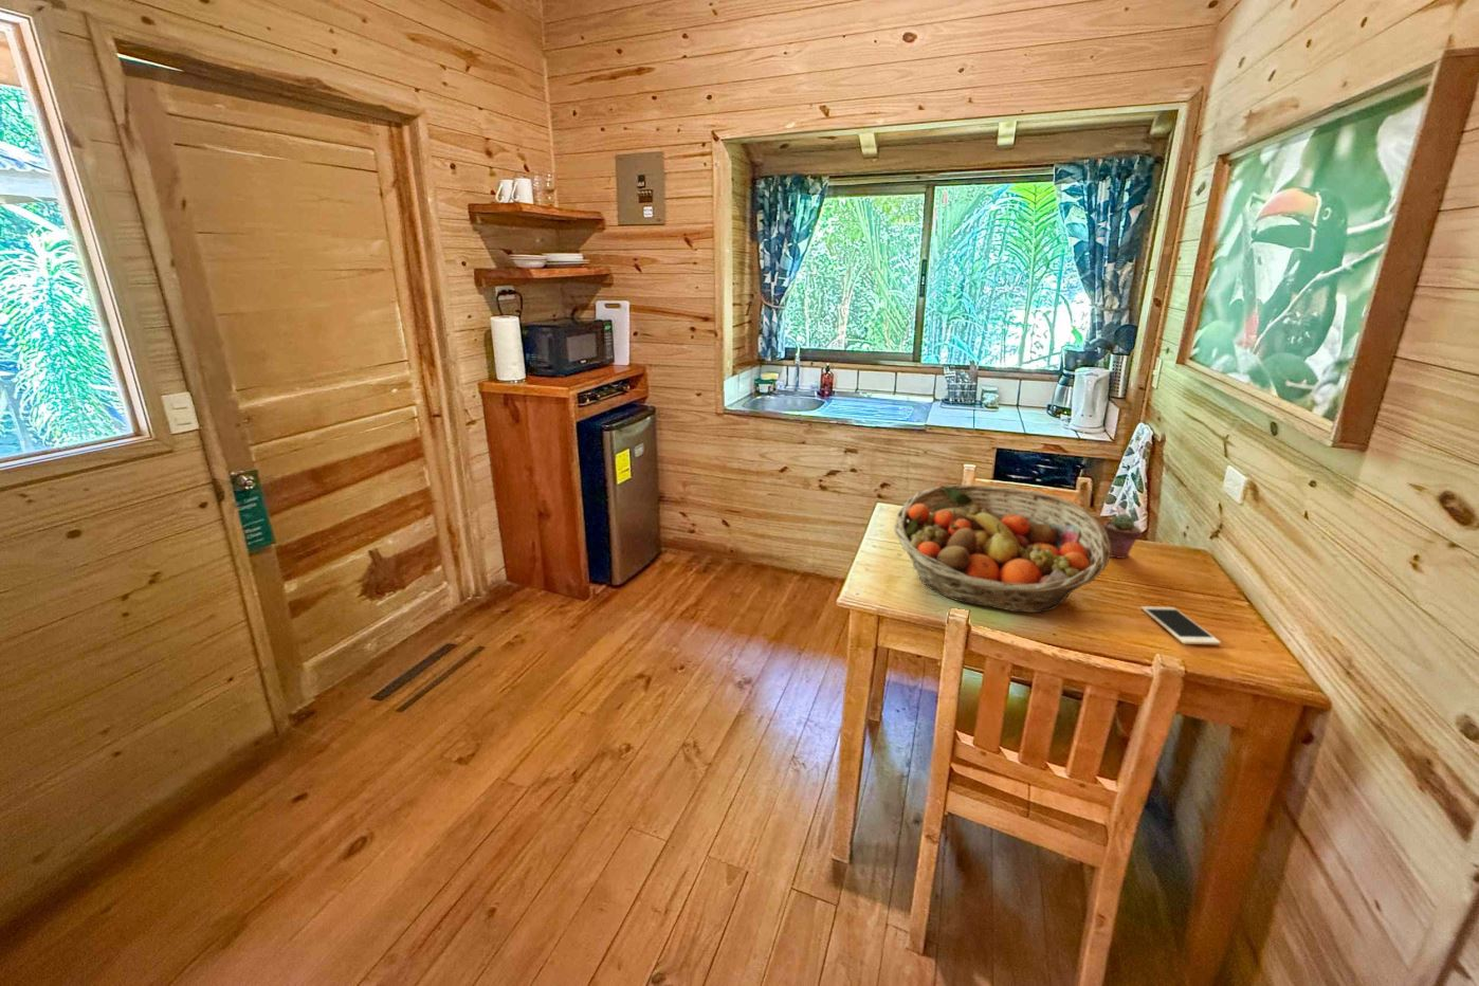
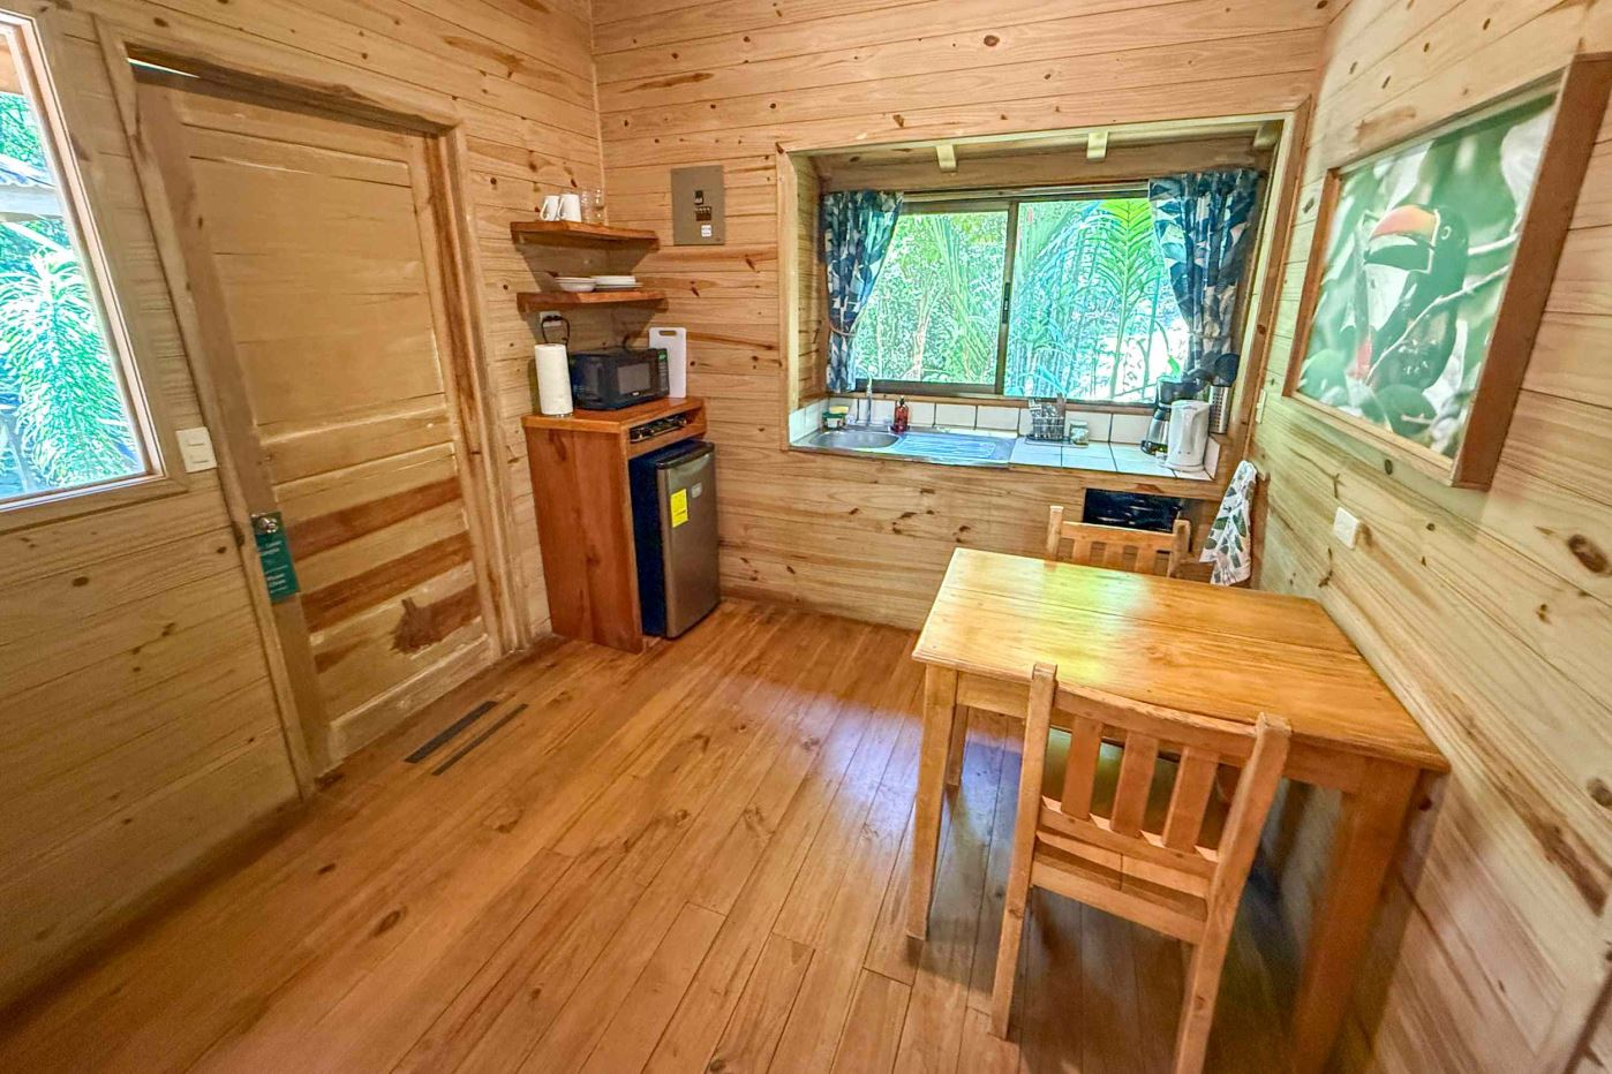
- fruit basket (995, 544)
- potted succulent (1120, 534)
- cell phone (1177, 624)
